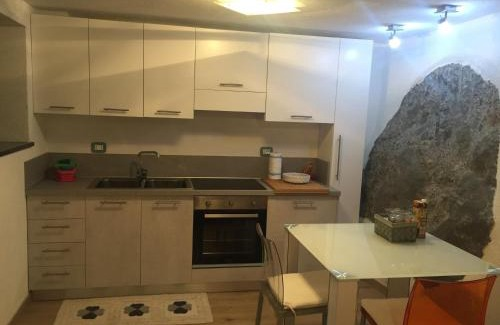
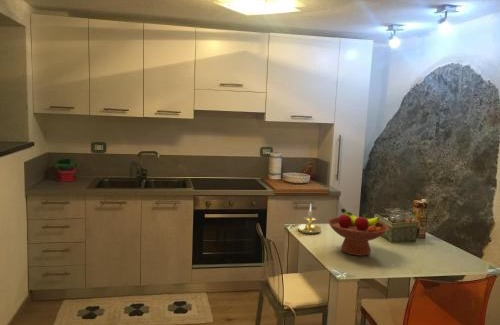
+ candle holder (309, 217)
+ fruit bowl (357, 232)
